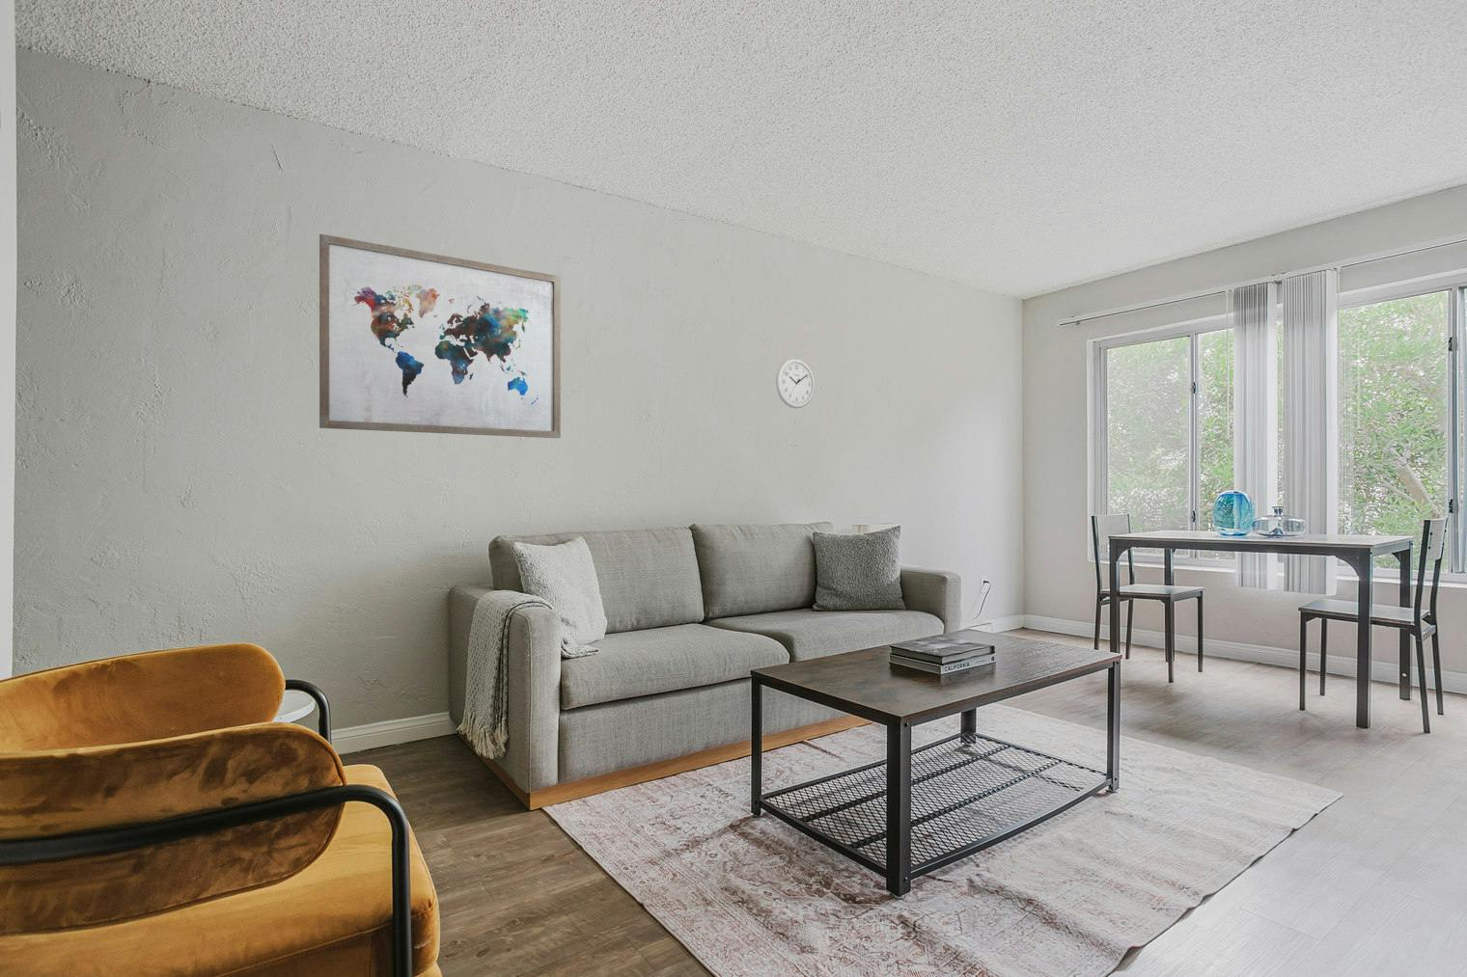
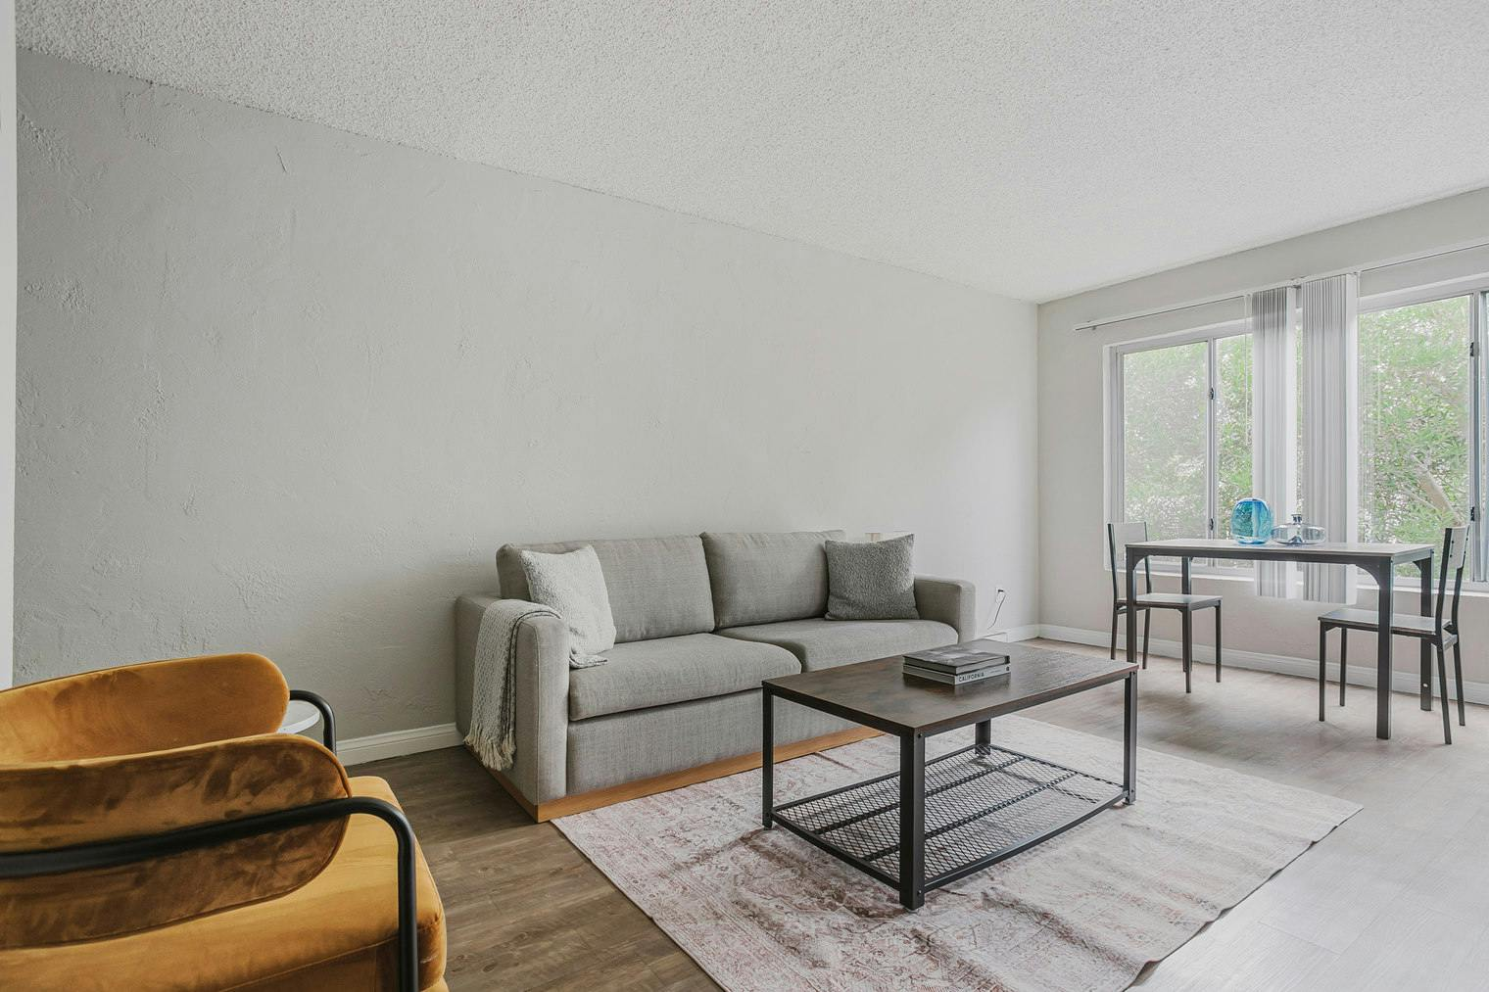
- wall clock (796, 383)
- wall art (449, 346)
